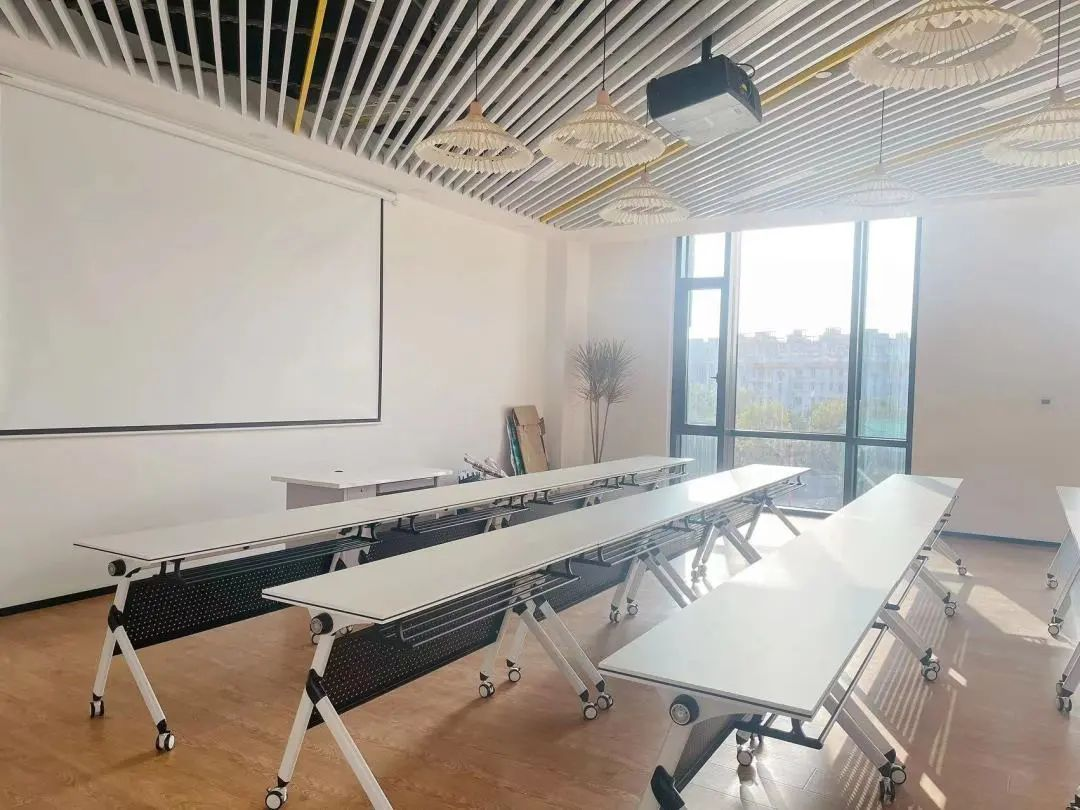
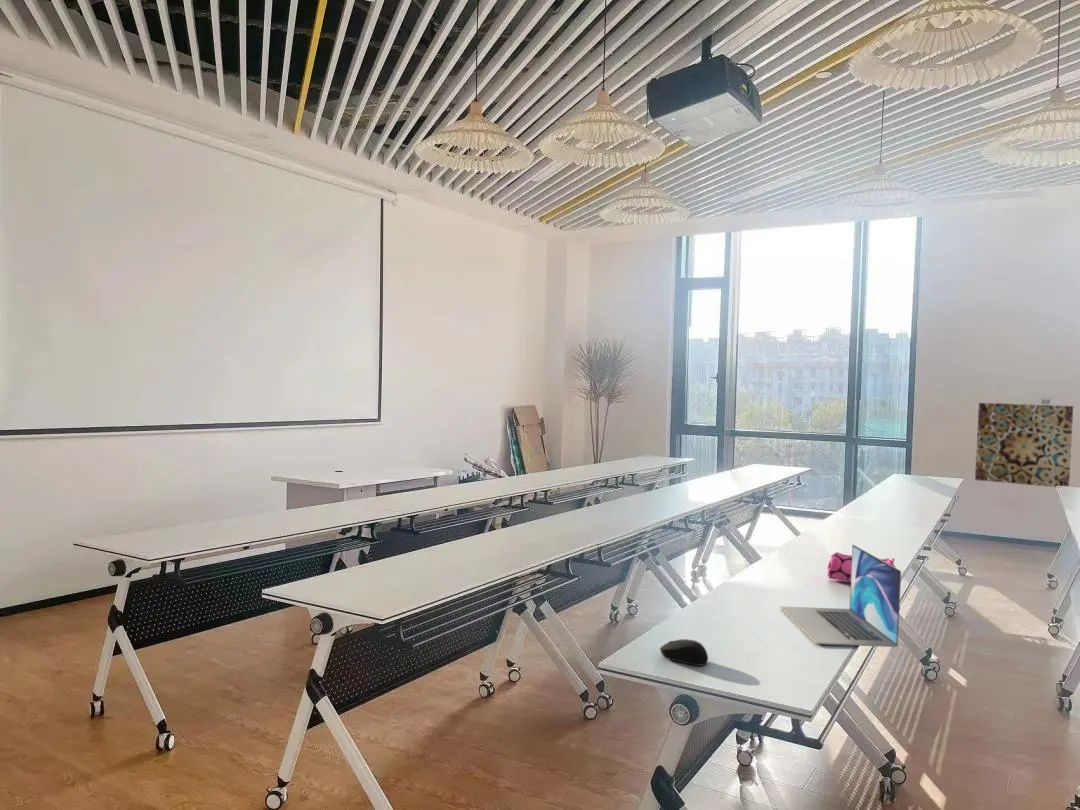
+ computer mouse (683, 649)
+ wall art (1022, 444)
+ laptop (850, 590)
+ pencil case (851, 566)
